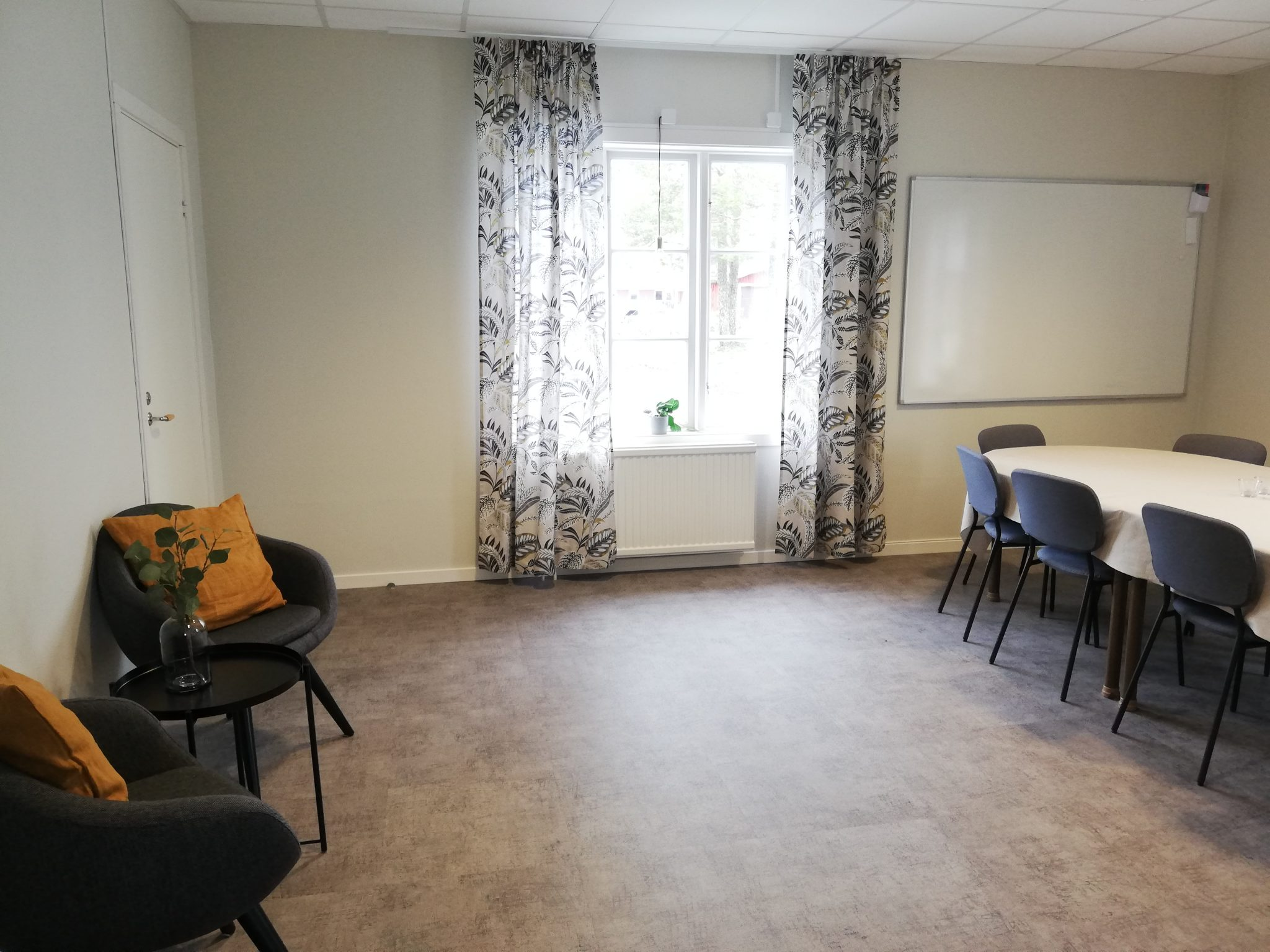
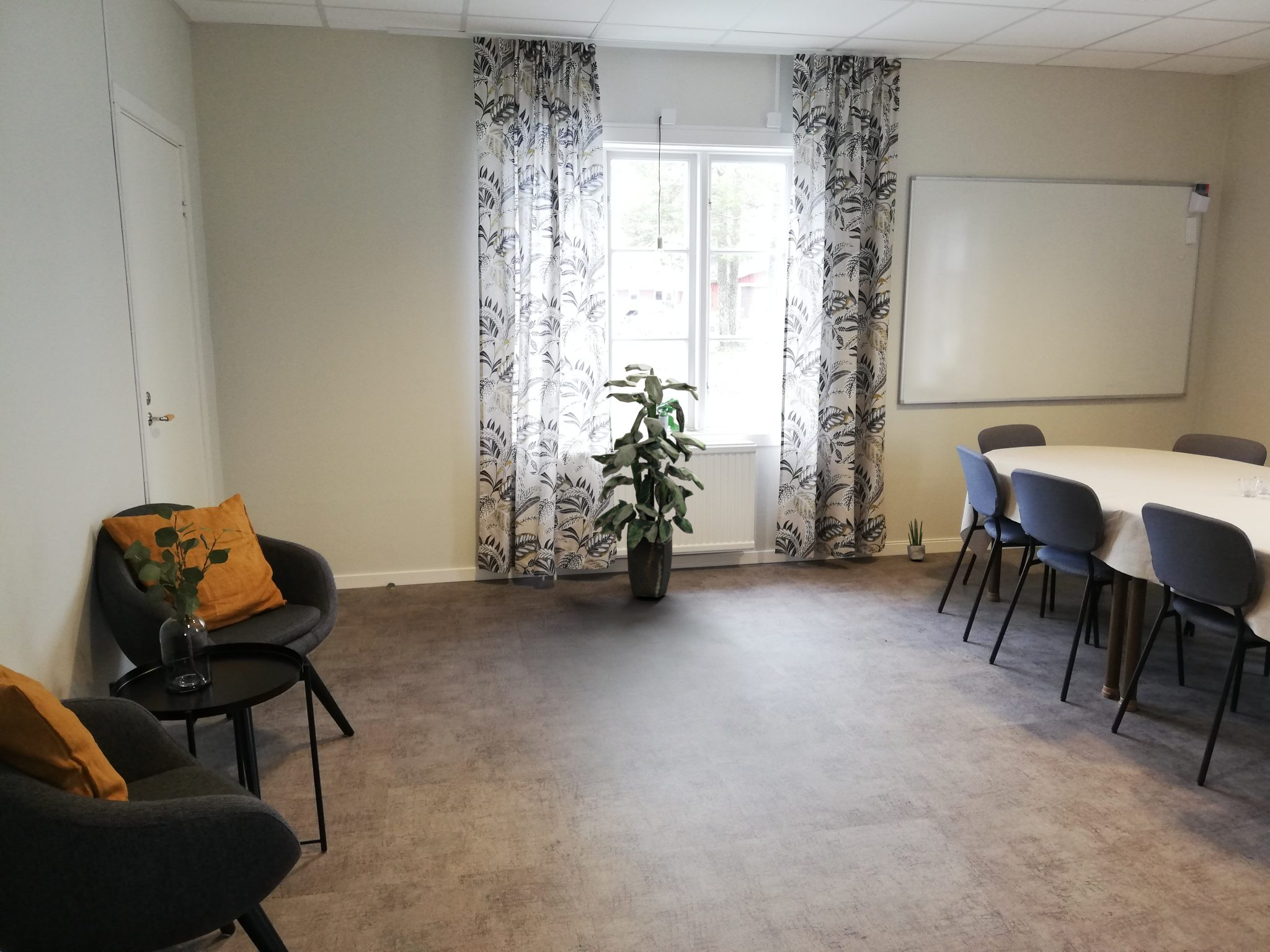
+ indoor plant (645, 480)
+ potted plant (915, 538)
